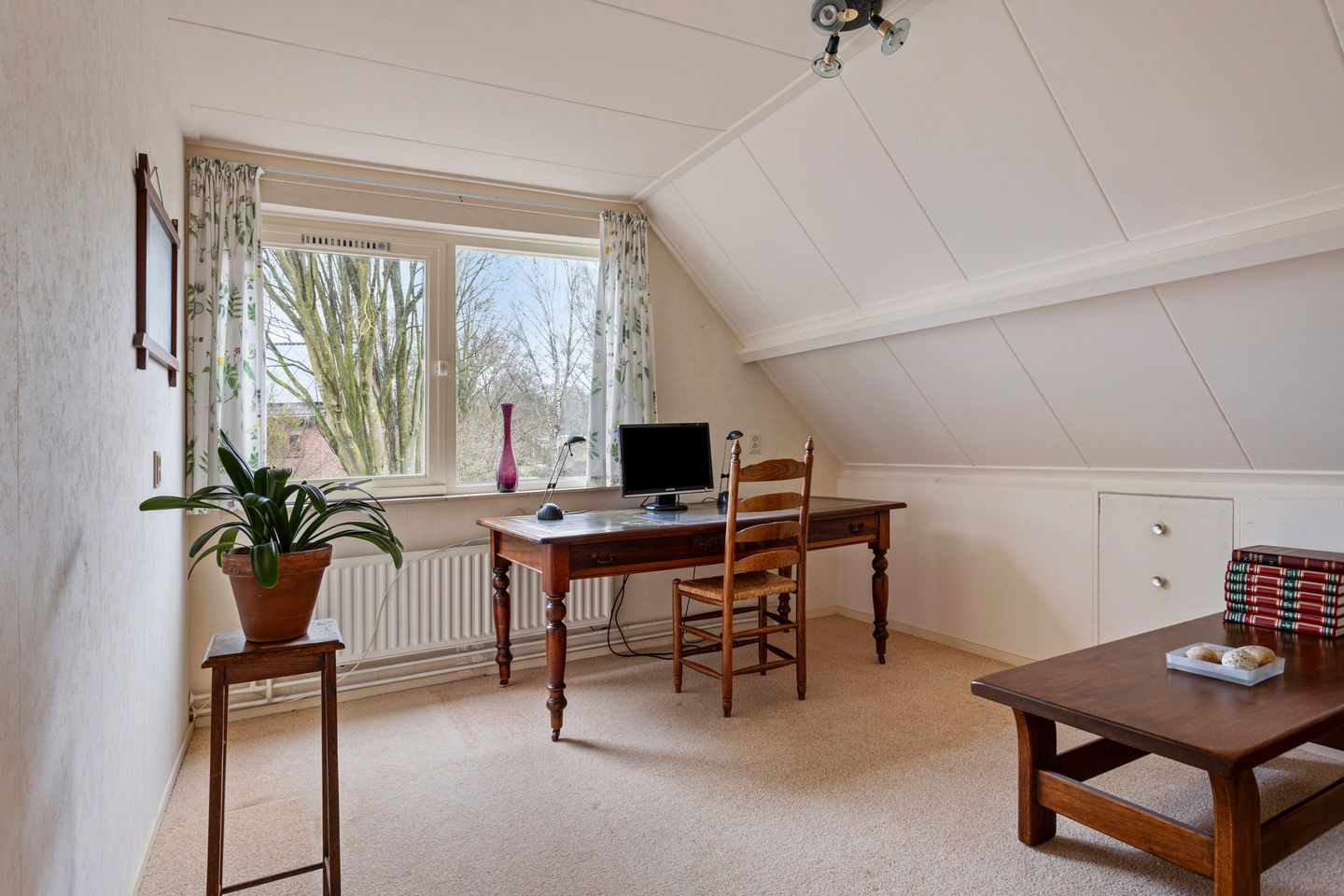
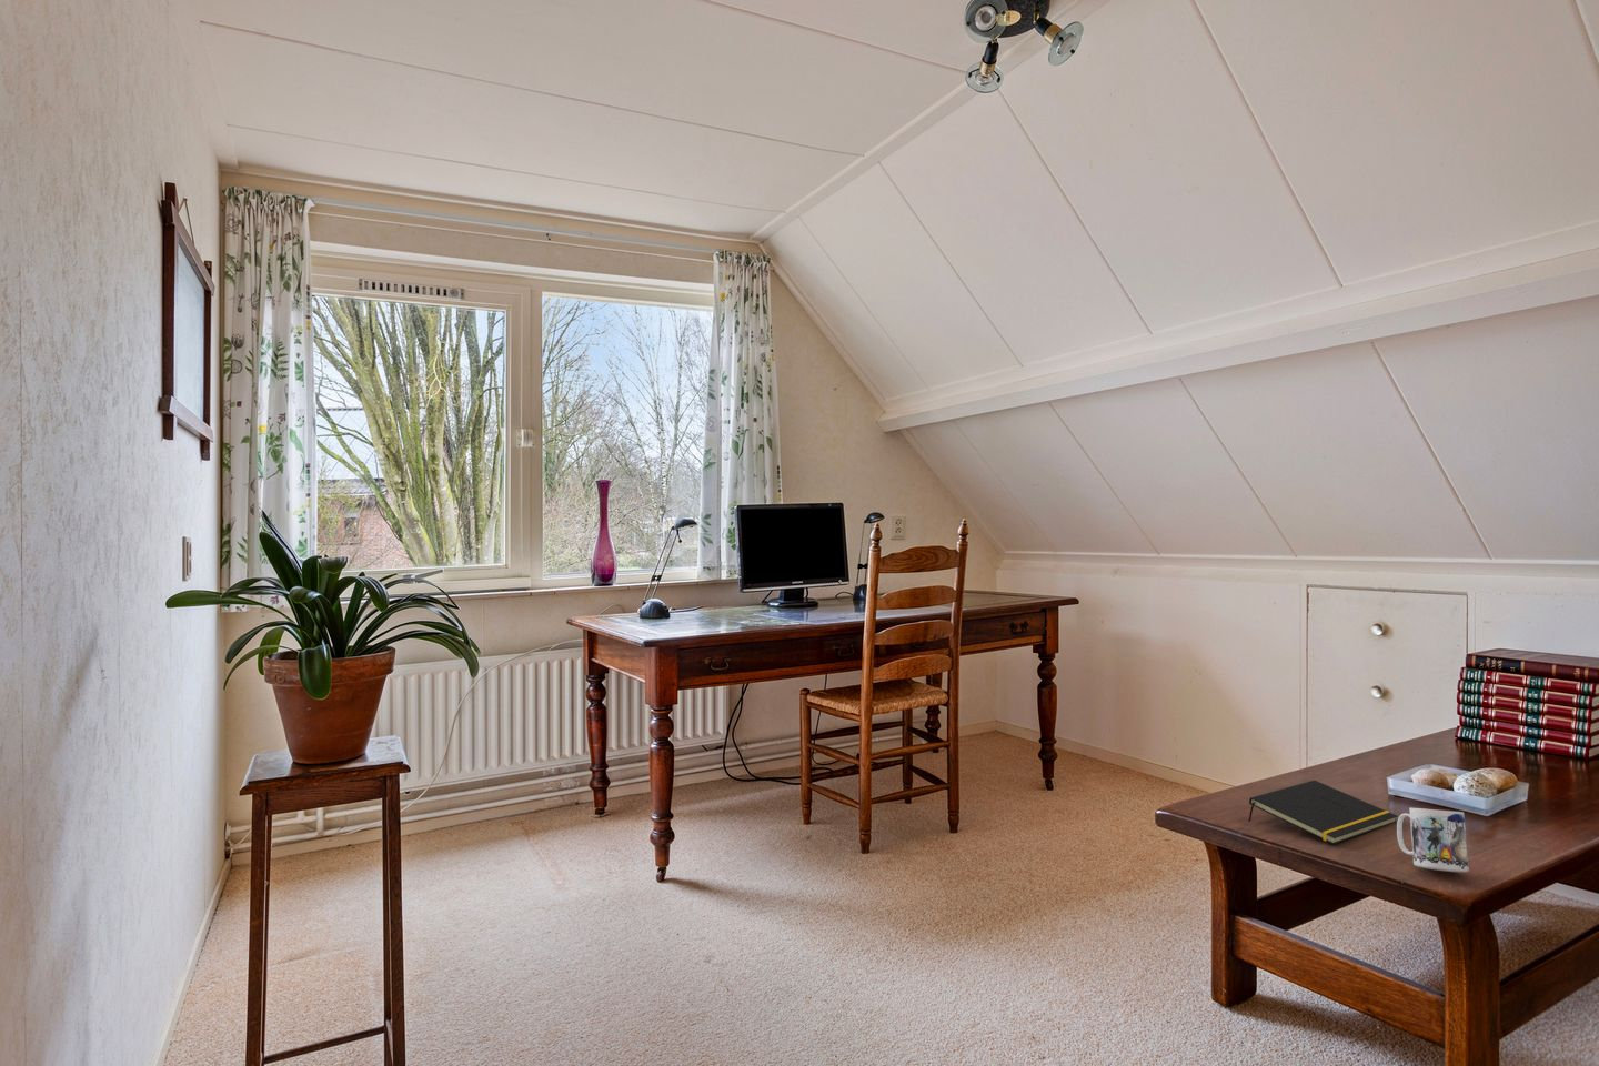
+ notepad (1323, 809)
+ mug (1429, 838)
